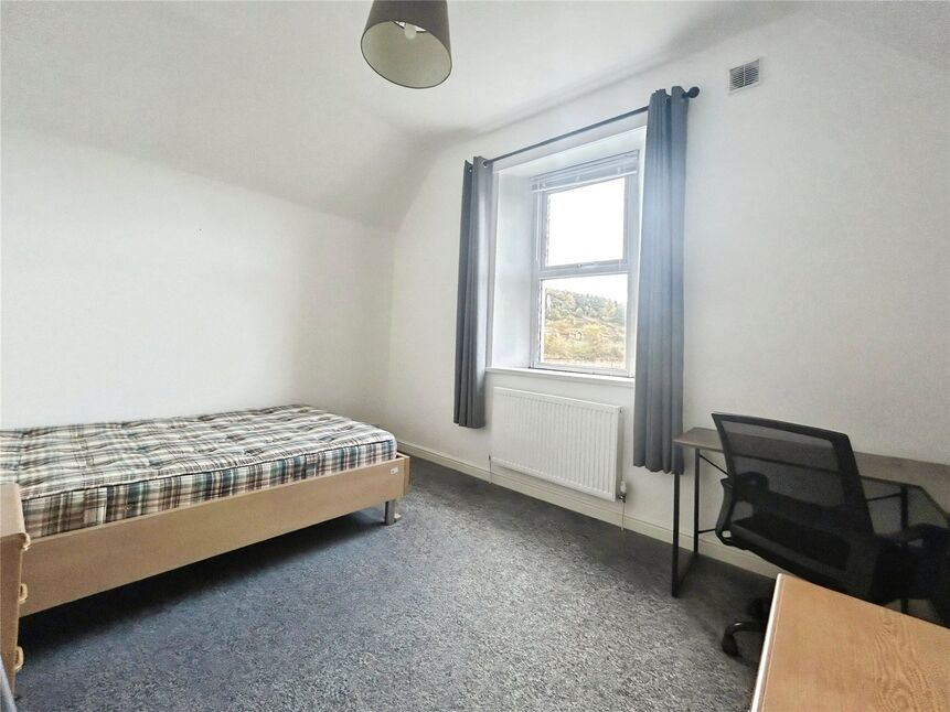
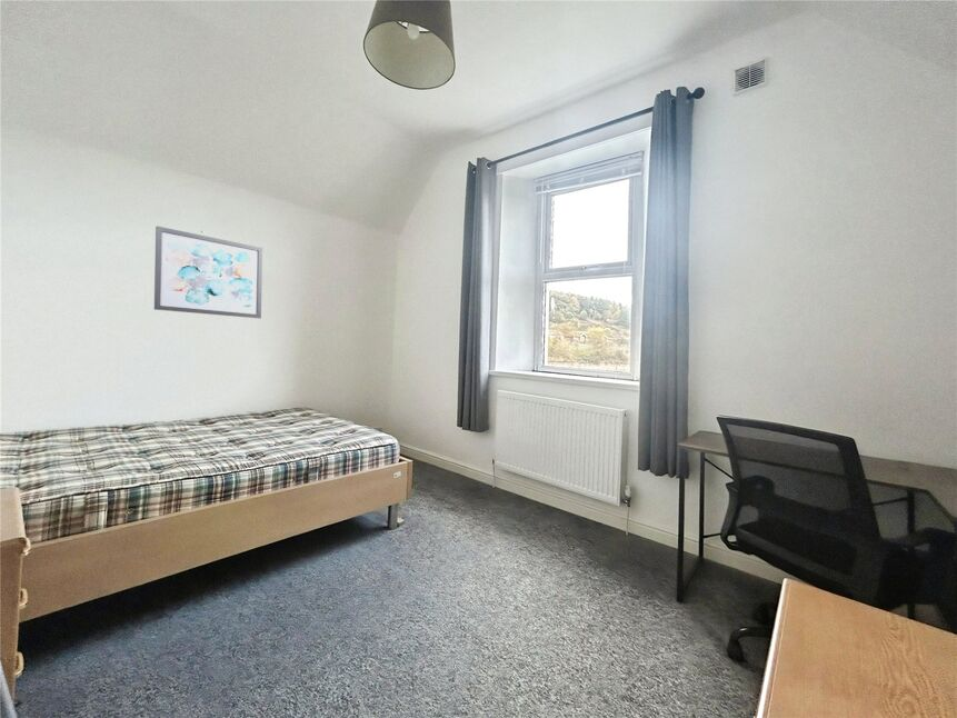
+ wall art (212, 276)
